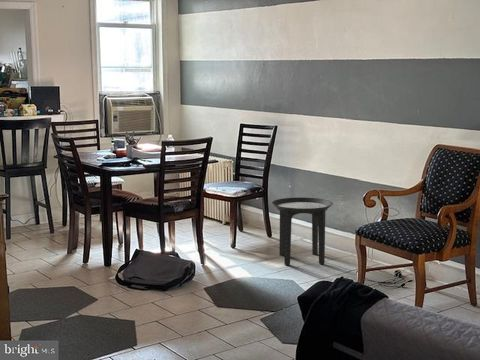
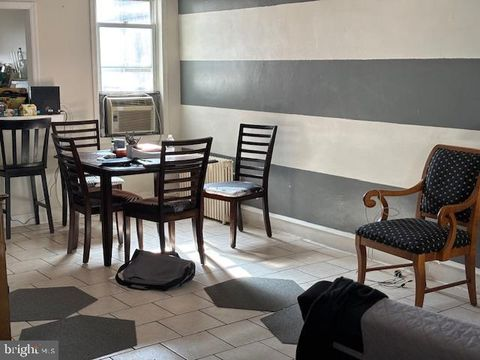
- side table (312, 231)
